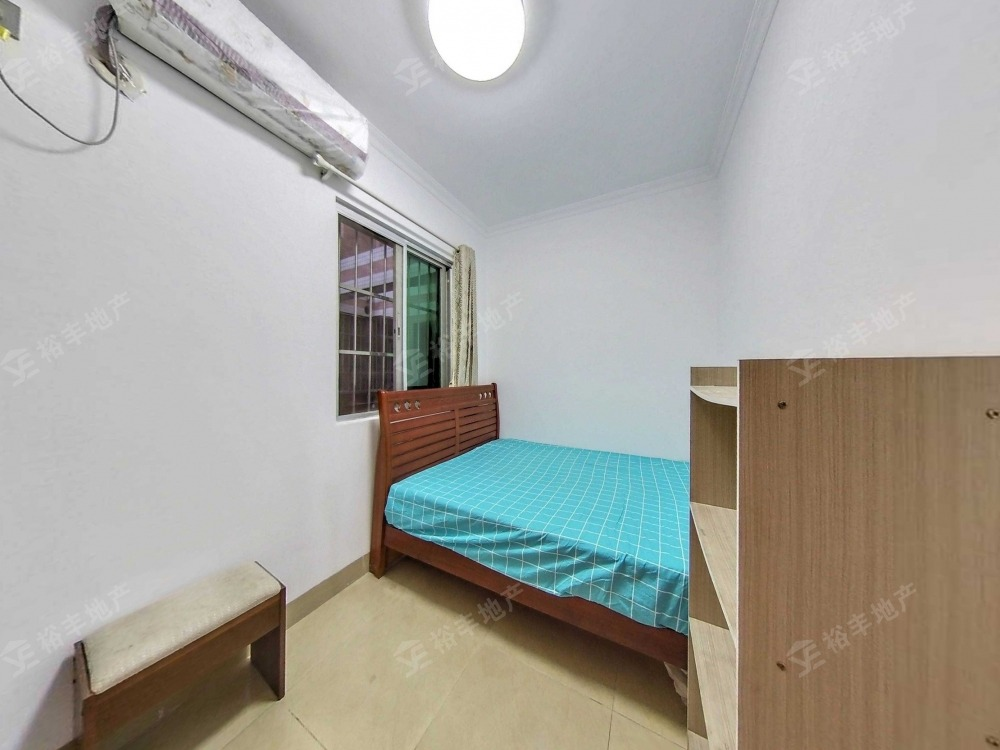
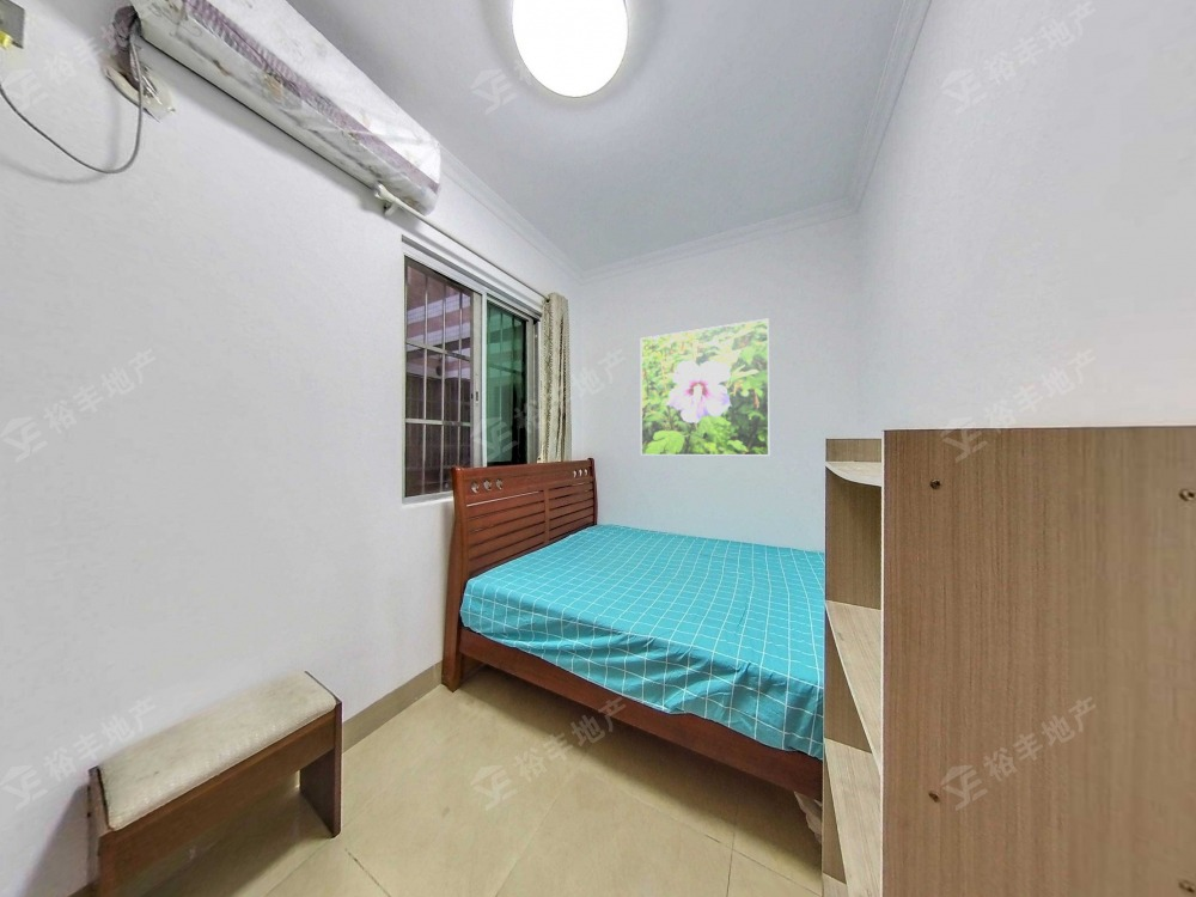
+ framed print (700, 392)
